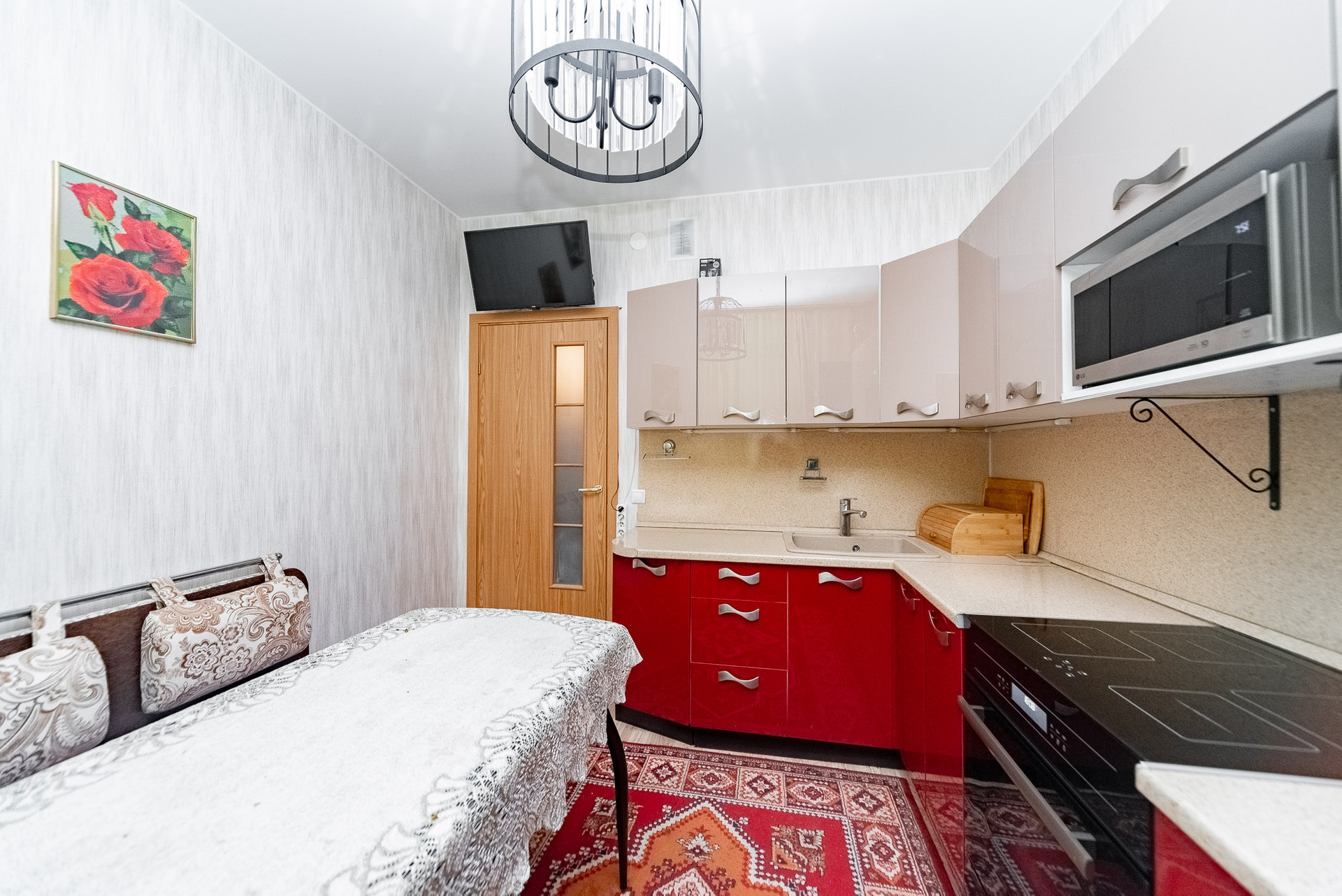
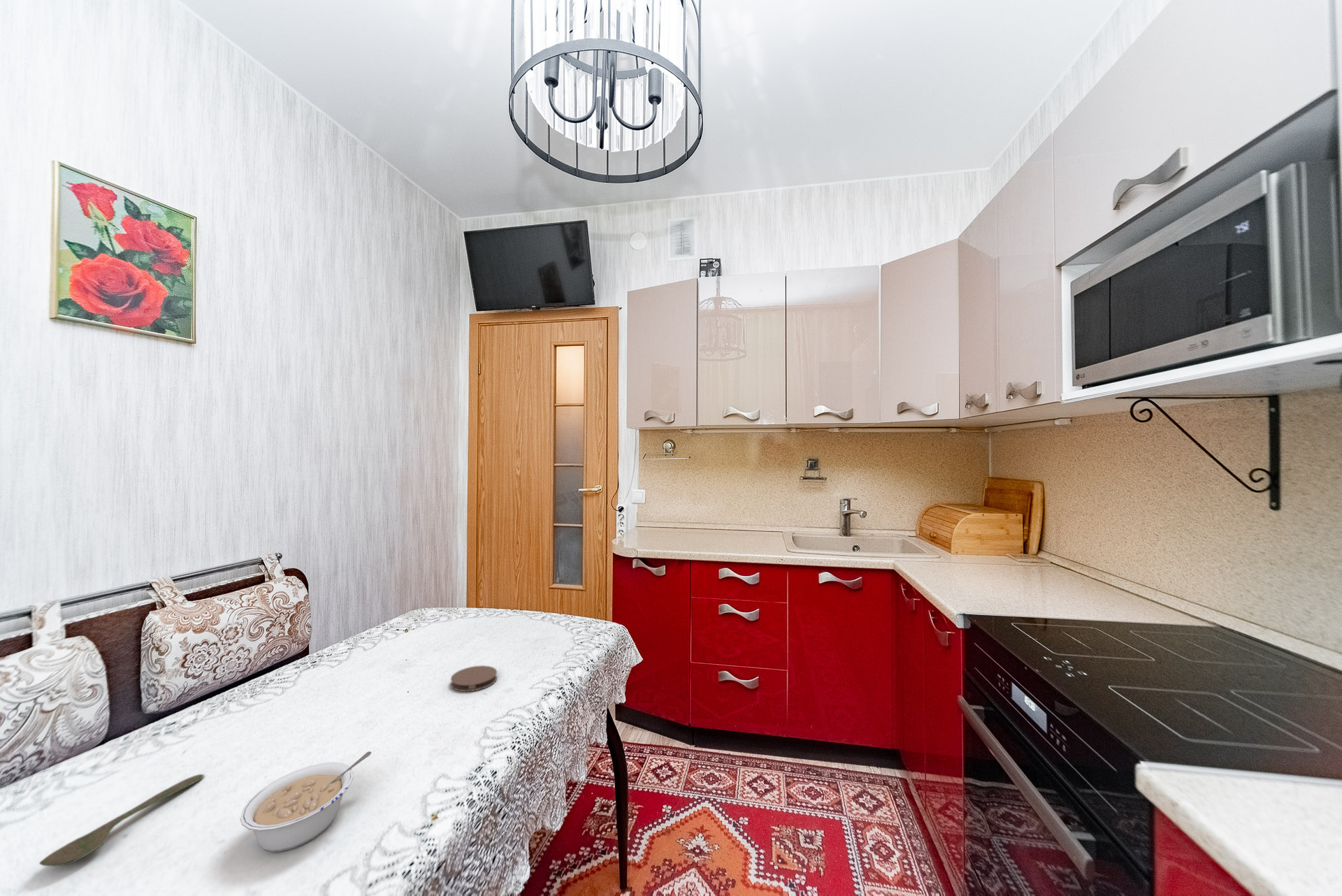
+ legume (303, 802)
+ spoon (134, 814)
+ coaster (474, 678)
